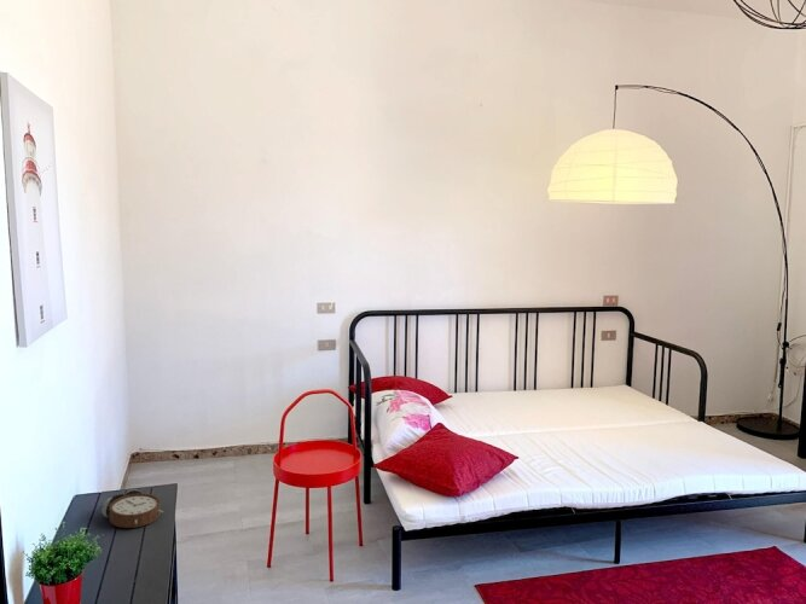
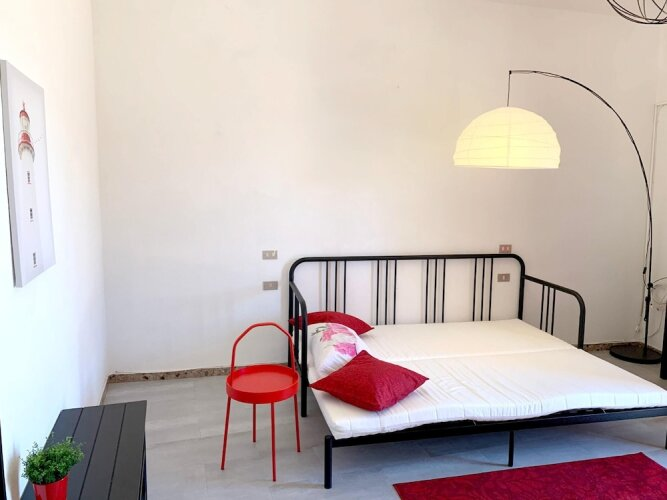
- alarm clock (131, 506)
